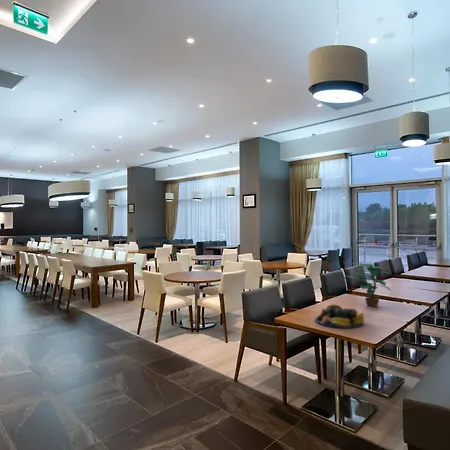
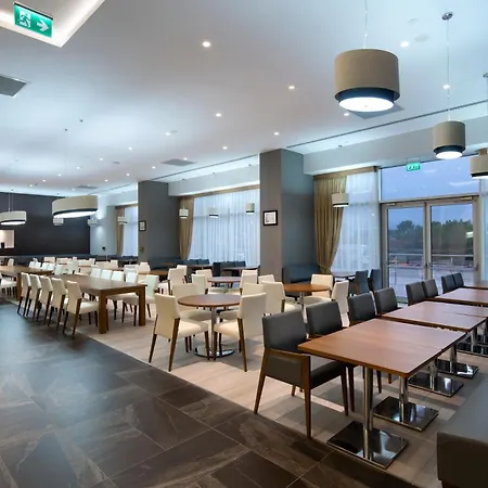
- potted plant (369, 284)
- fruit bowl (338, 313)
